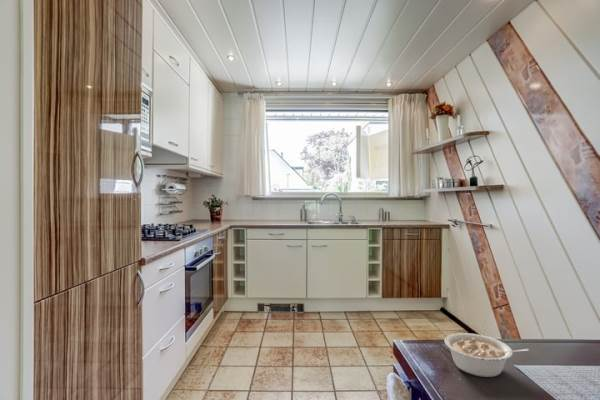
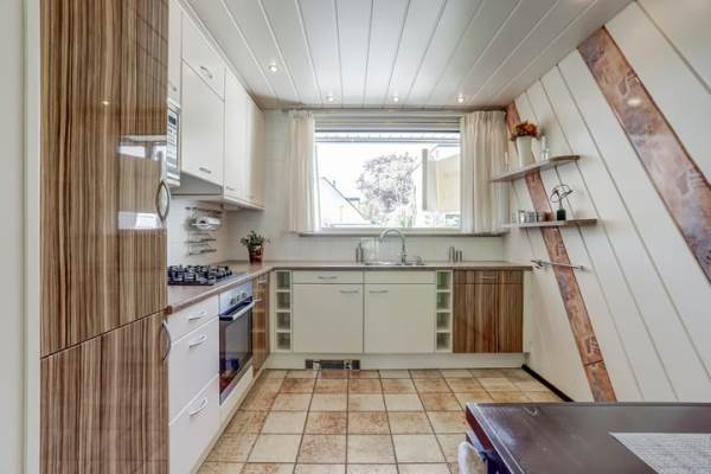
- legume (479, 353)
